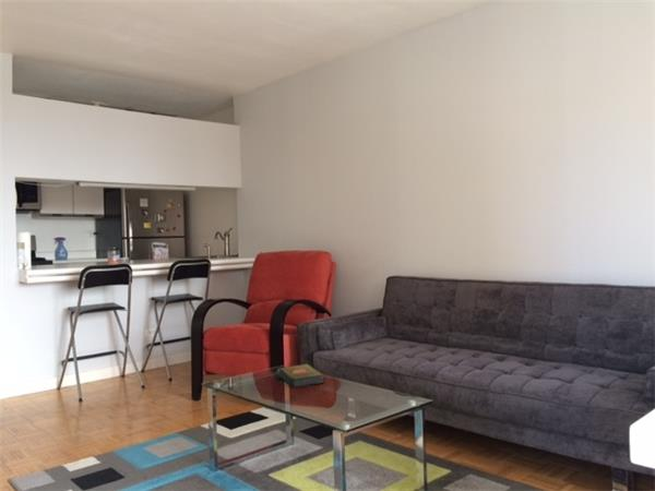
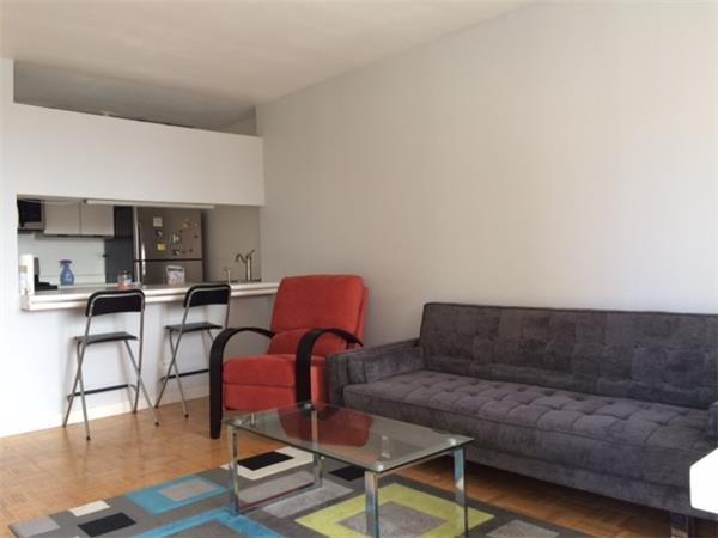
- book (300, 374)
